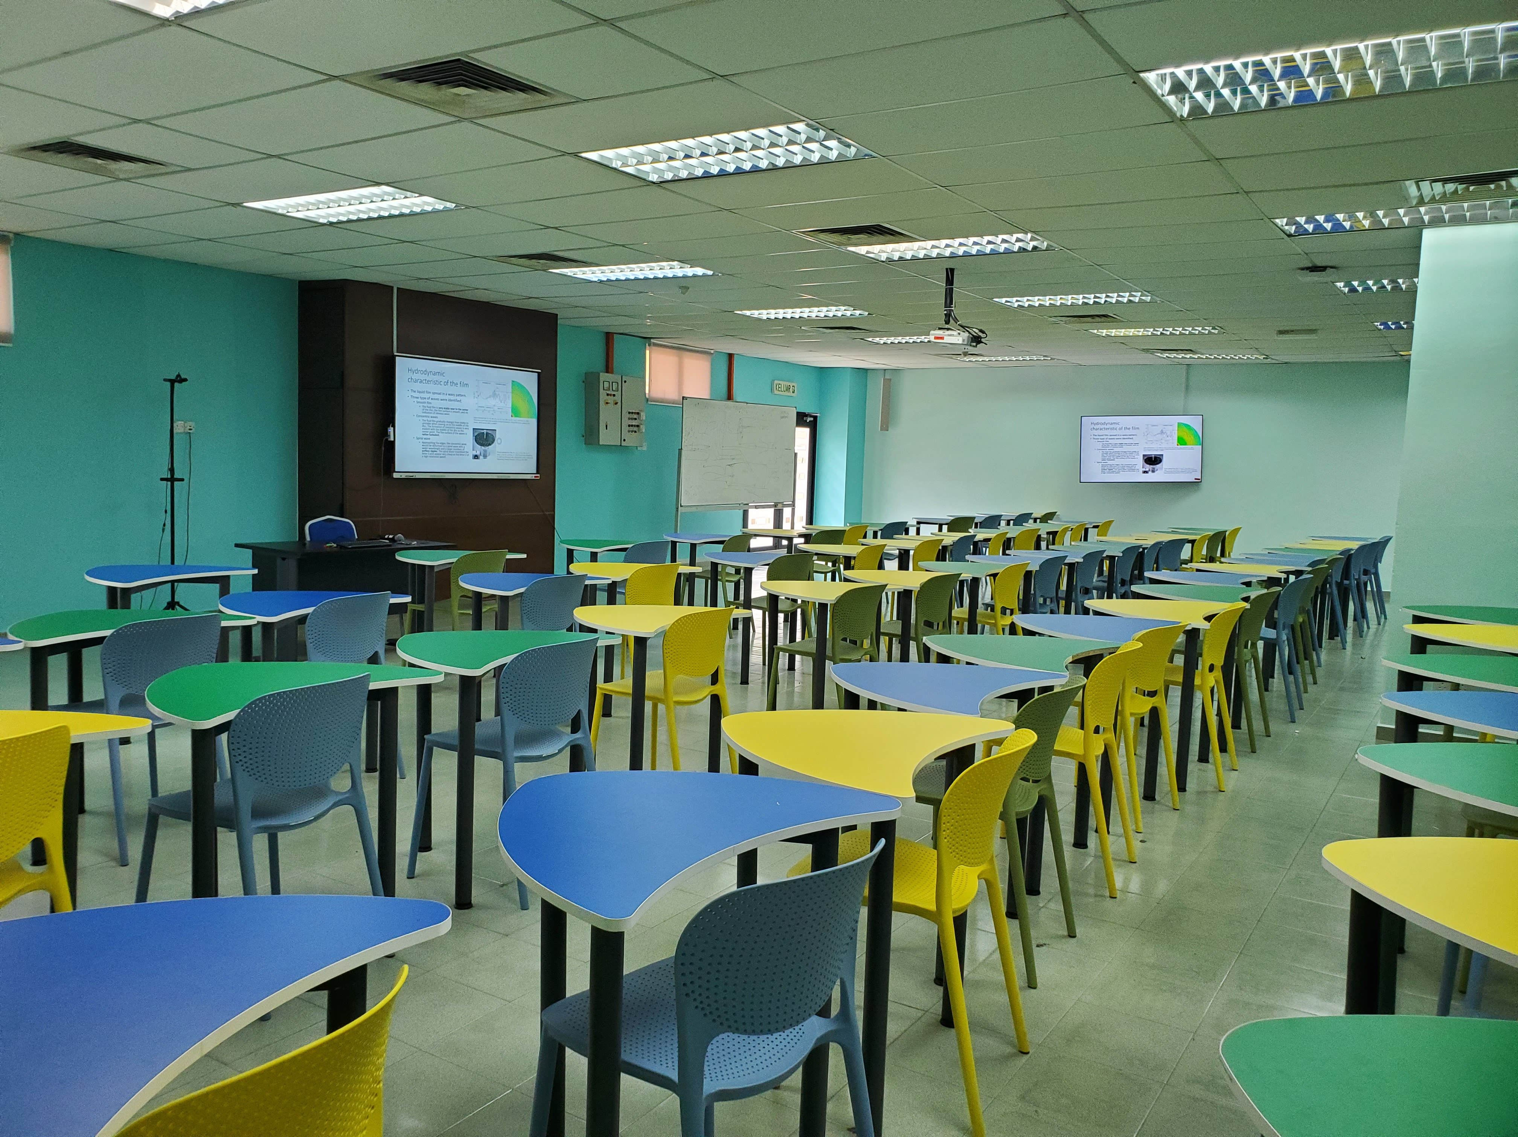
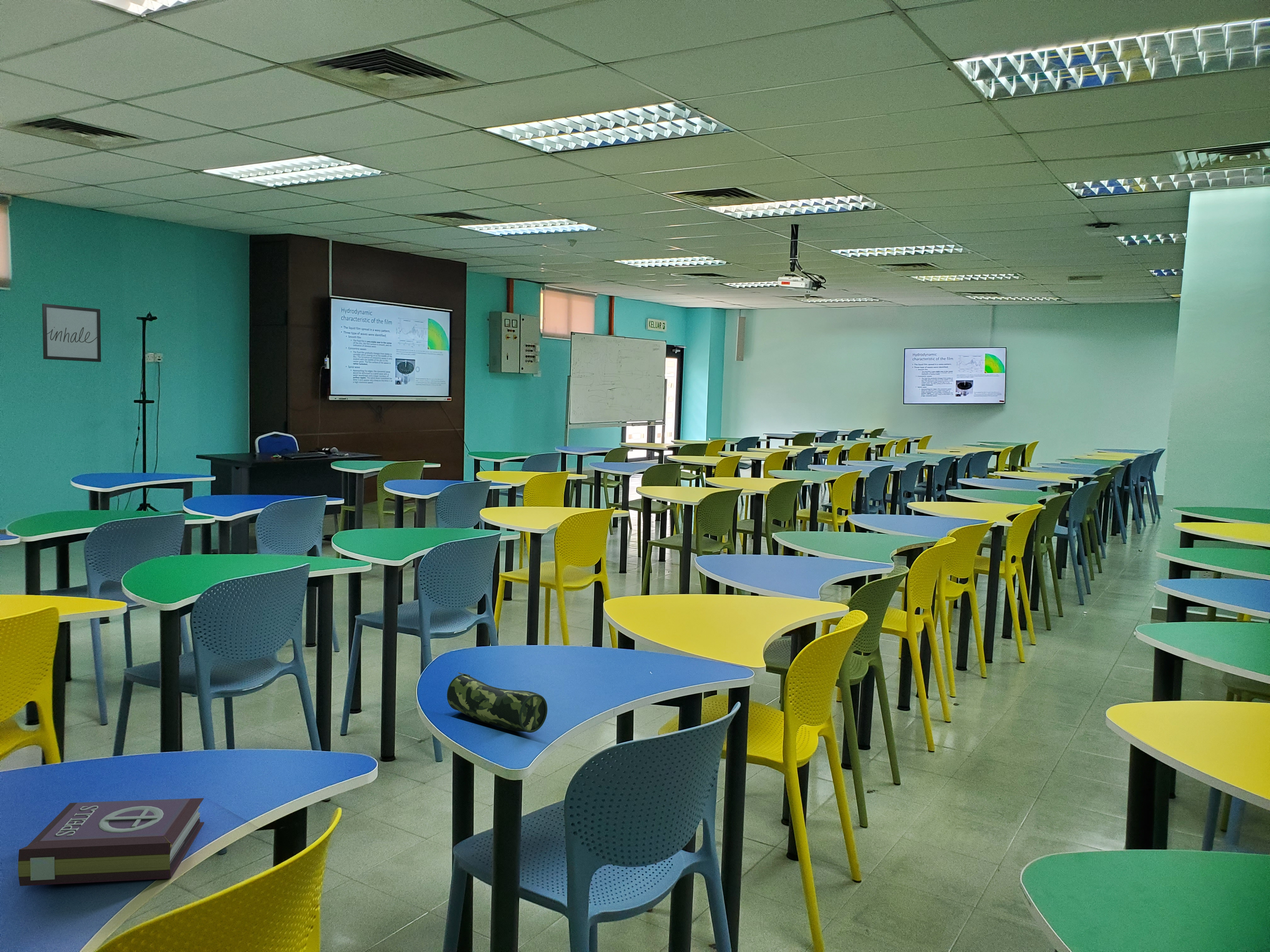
+ book (117, 836)
+ wall art (72, 333)
+ pencil case (493, 702)
